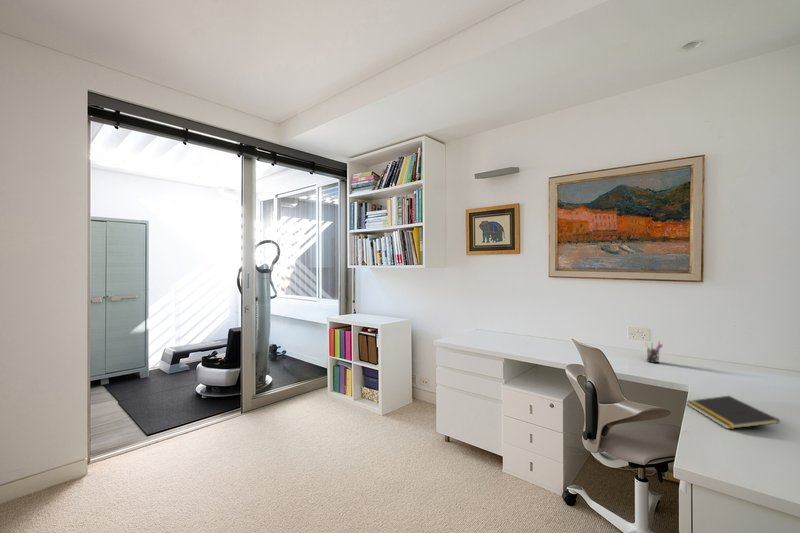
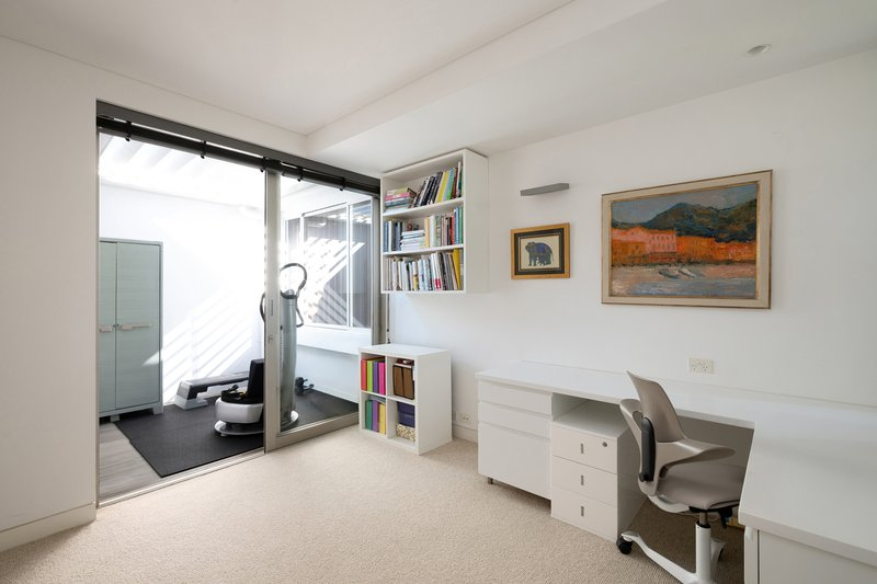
- pen holder (653, 350)
- notepad (728, 411)
